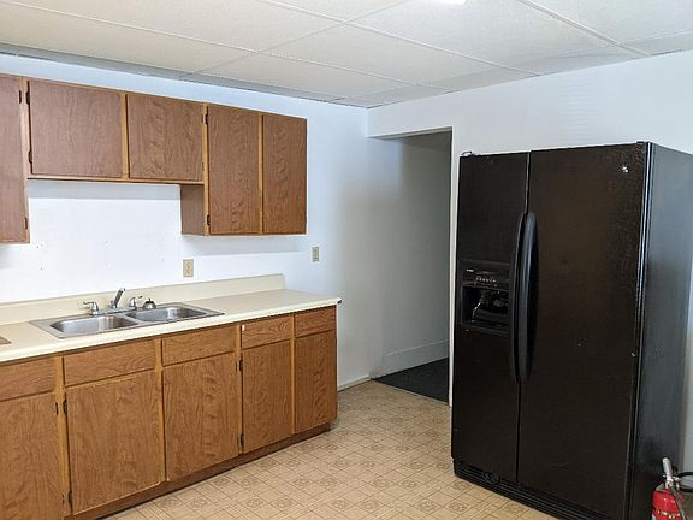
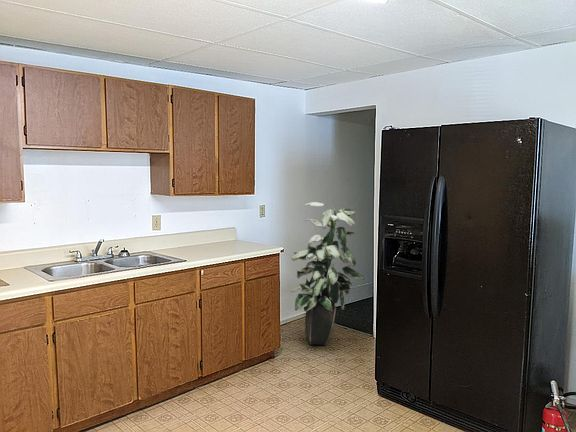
+ indoor plant (322, 272)
